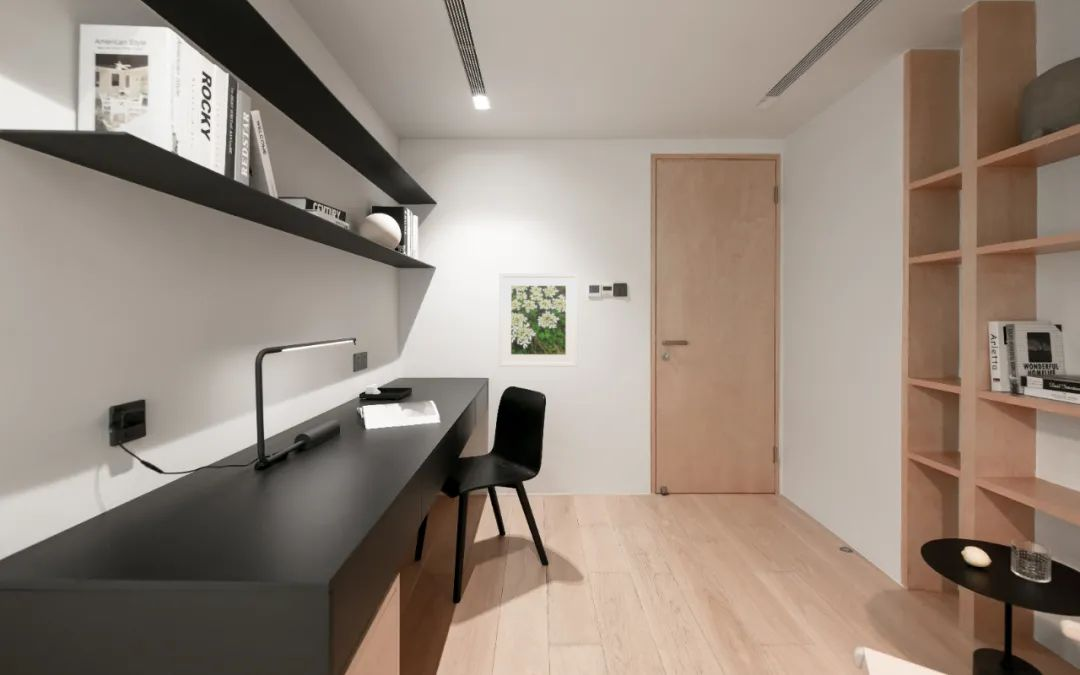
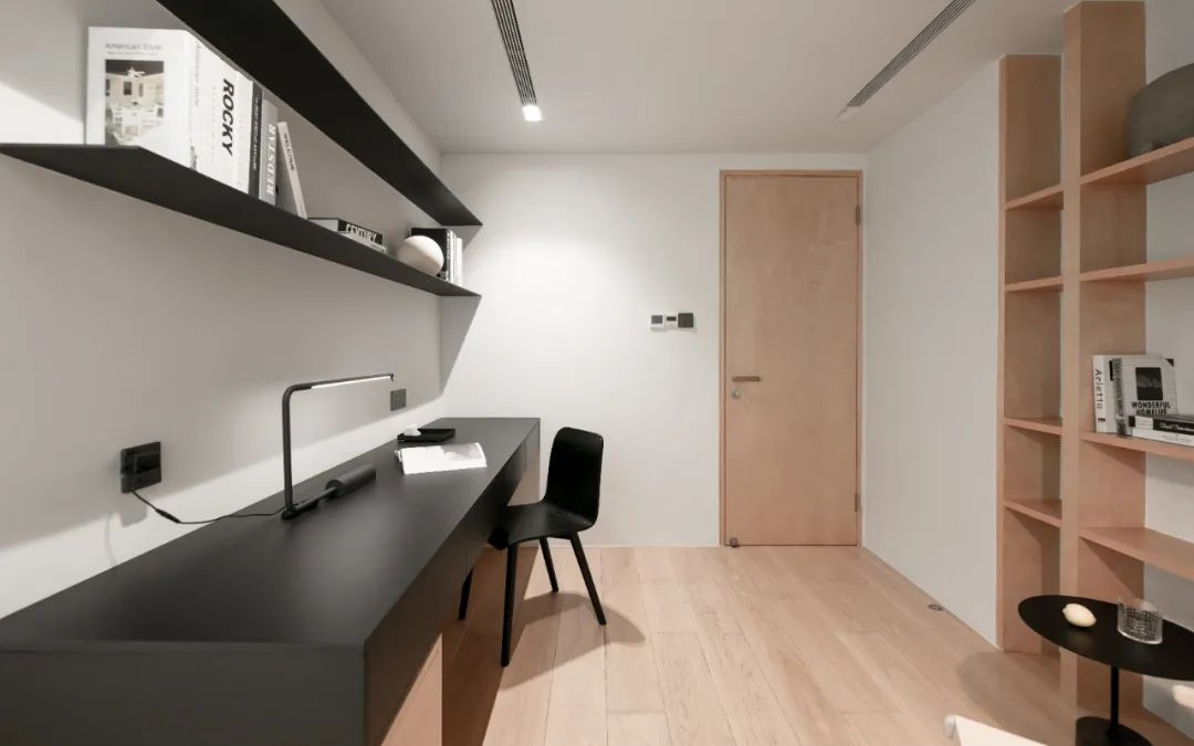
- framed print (538, 320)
